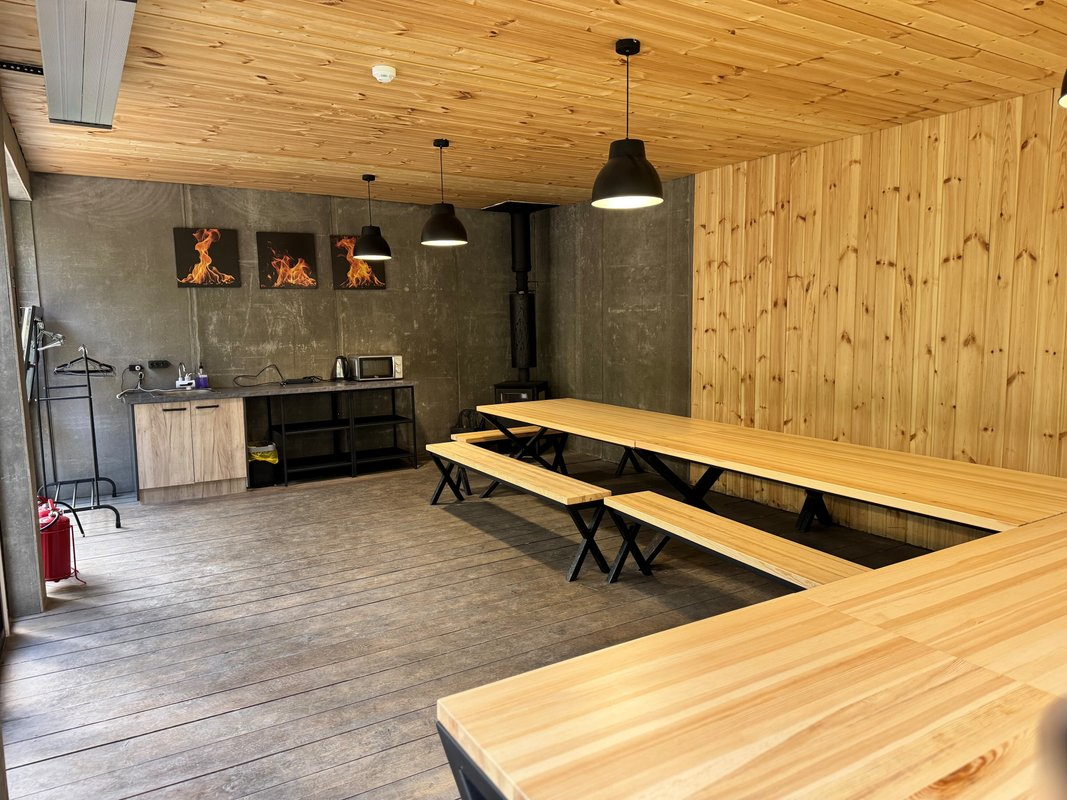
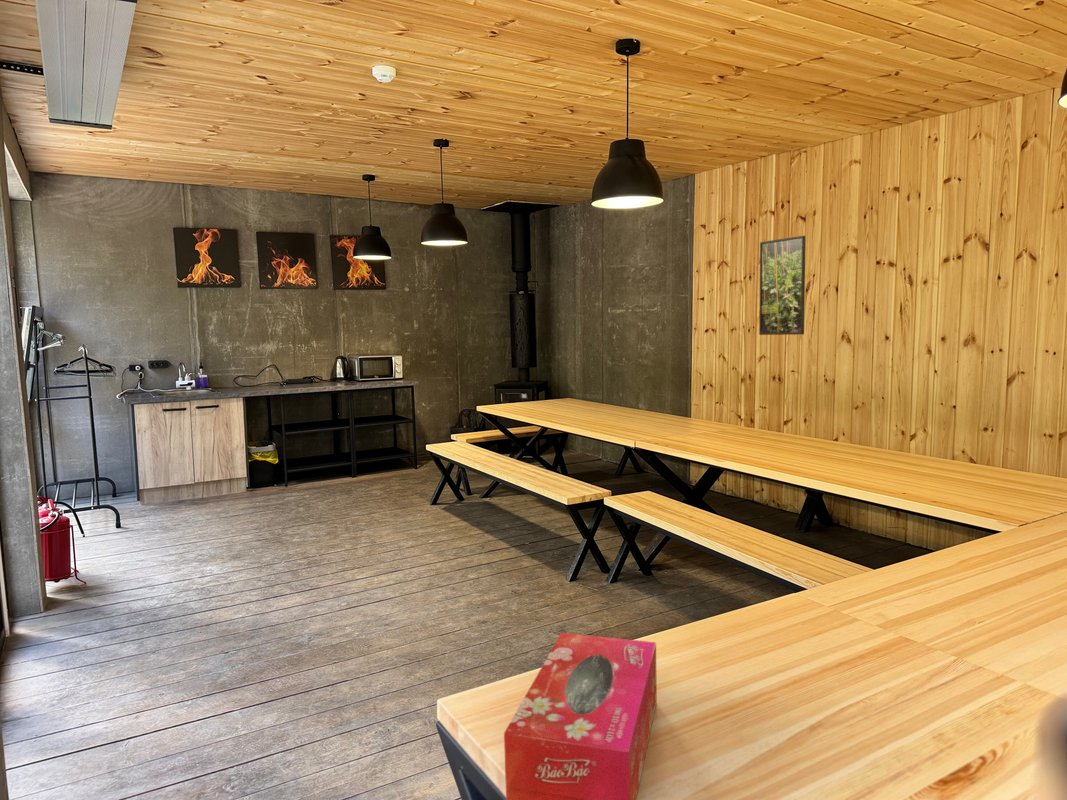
+ tissue box (589, 716)
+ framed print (781, 287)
